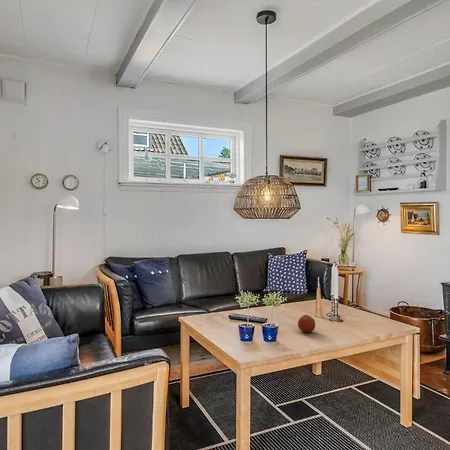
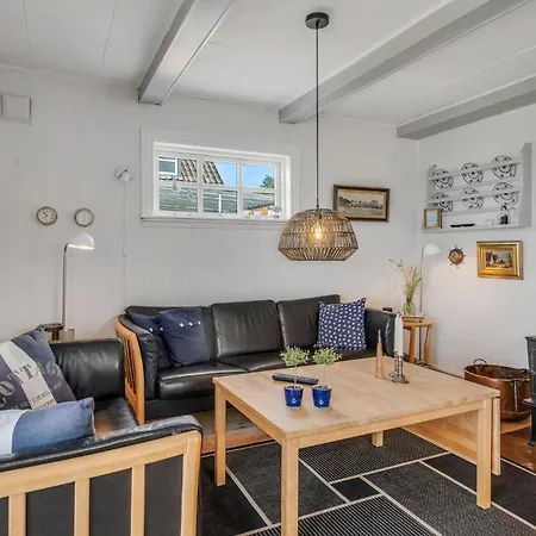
- fruit (306, 323)
